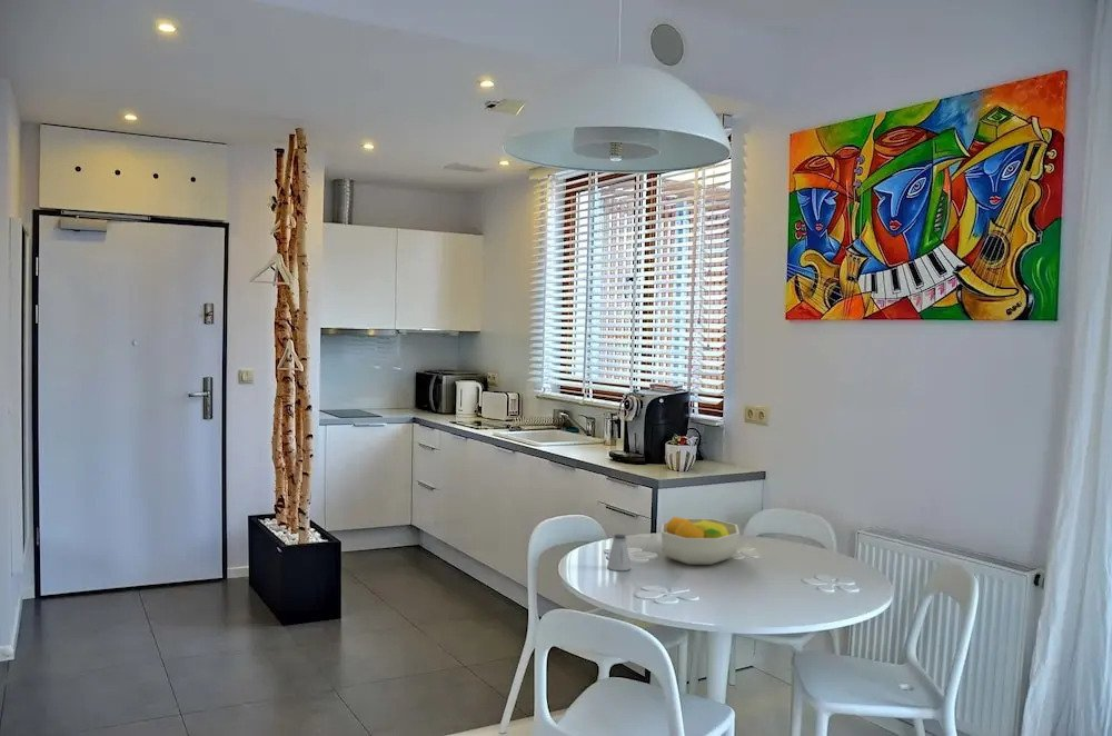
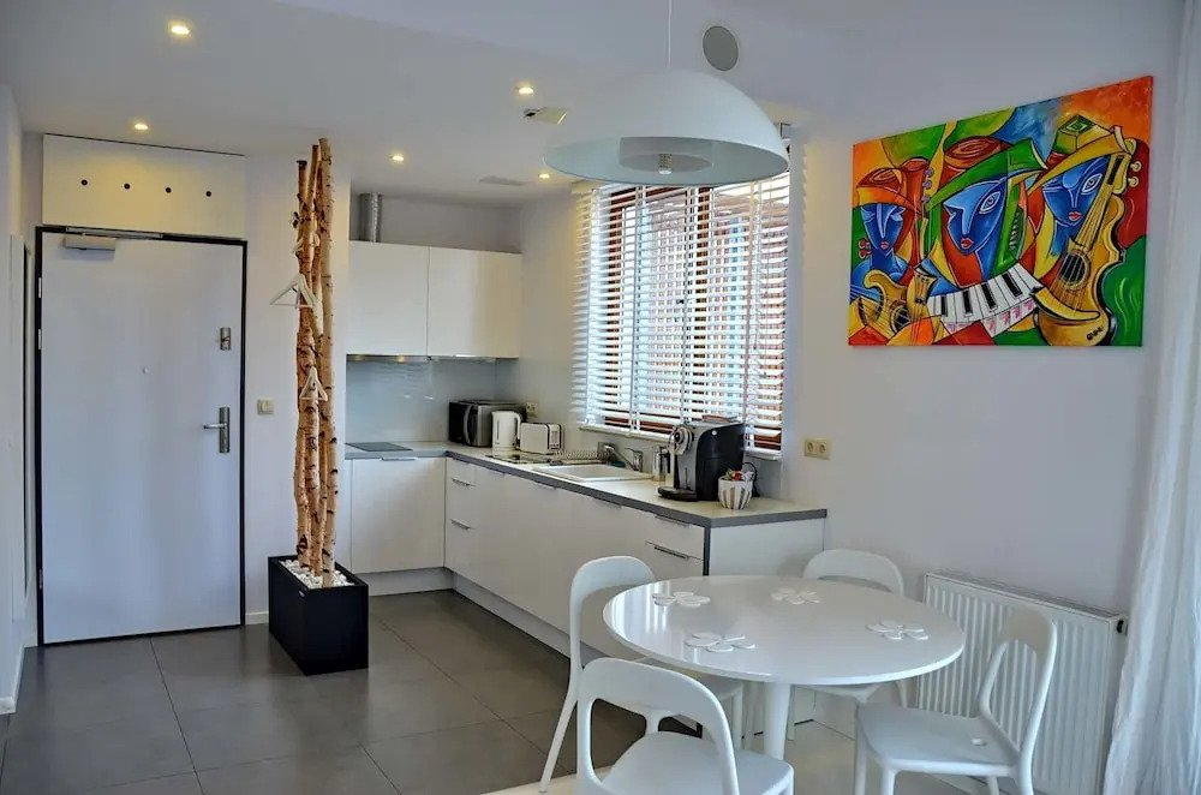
- fruit bowl (699, 536)
- saltshaker (618, 551)
